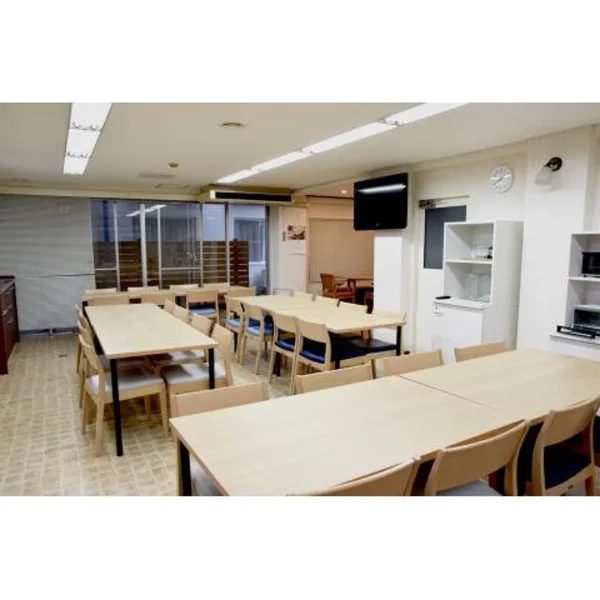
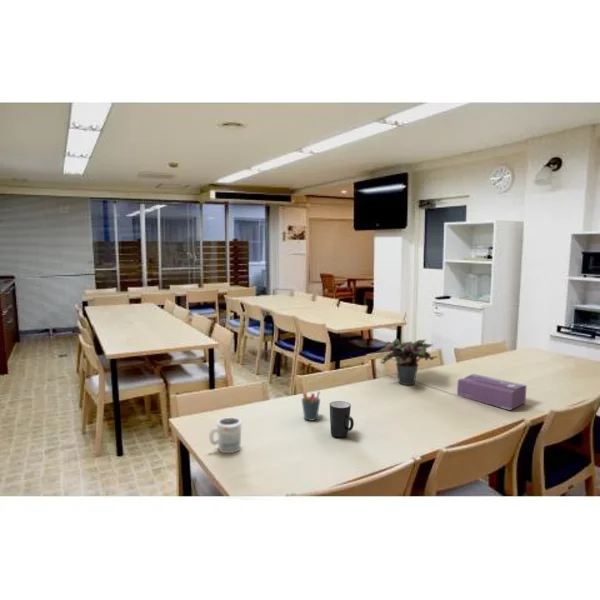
+ pen holder (310, 403)
+ tissue box (490, 390)
+ mug (342, 420)
+ mug (225, 435)
+ potted plant (406, 361)
